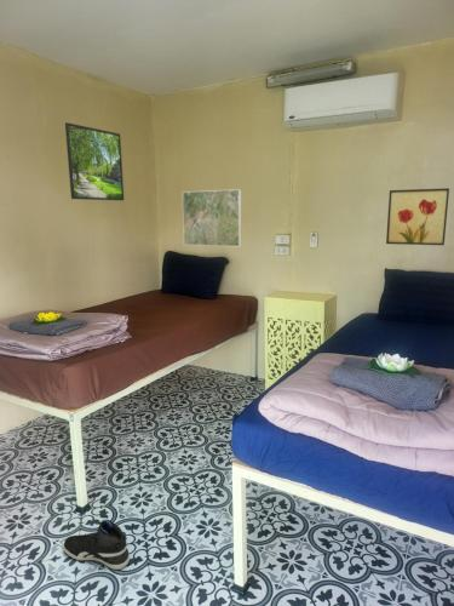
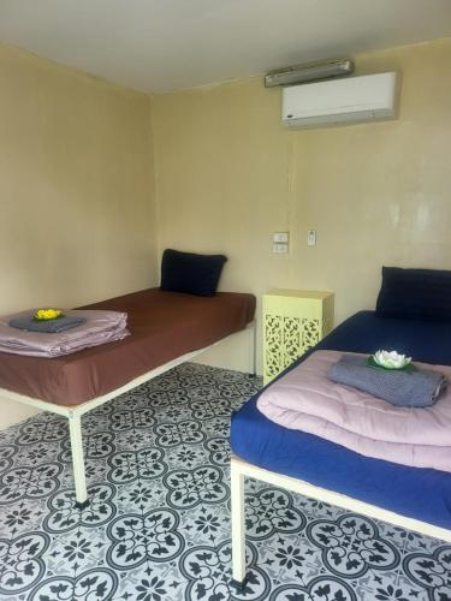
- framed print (211, 218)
- sneaker (96, 536)
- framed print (97, 165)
- wall art (416, 217)
